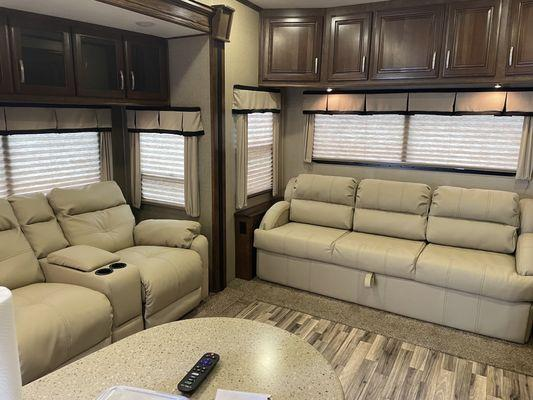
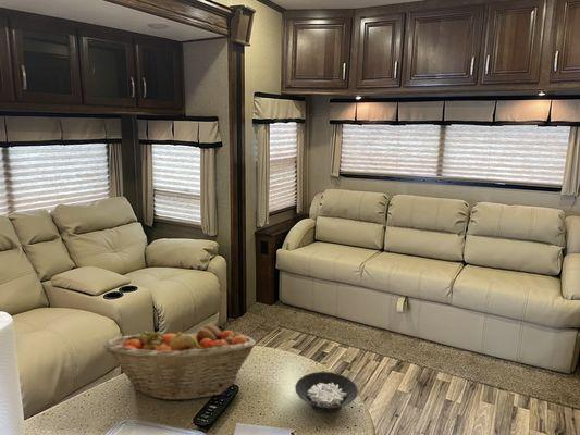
+ fruit basket (182, 352)
+ cereal bowl (325, 395)
